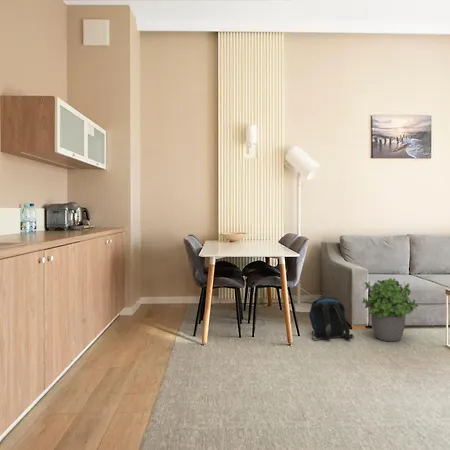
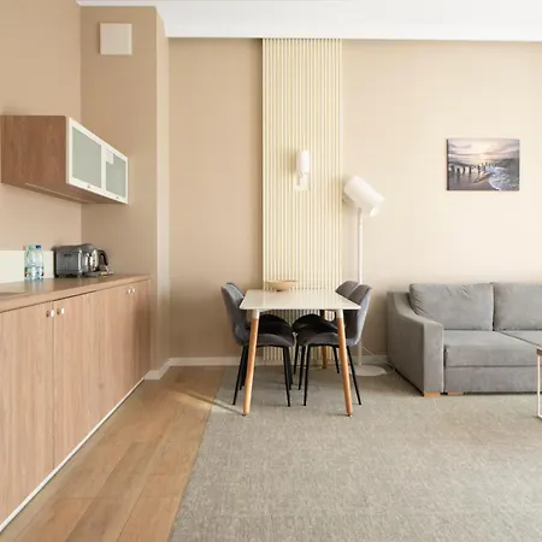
- potted plant (389, 308)
- backpack (331, 318)
